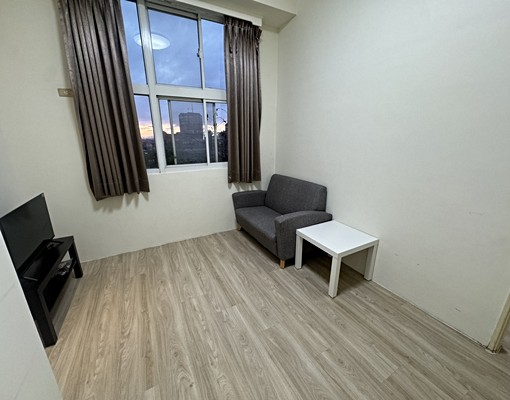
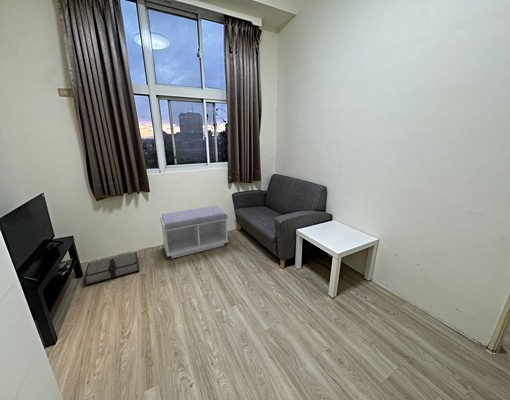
+ tool roll (113, 263)
+ bench (195, 229)
